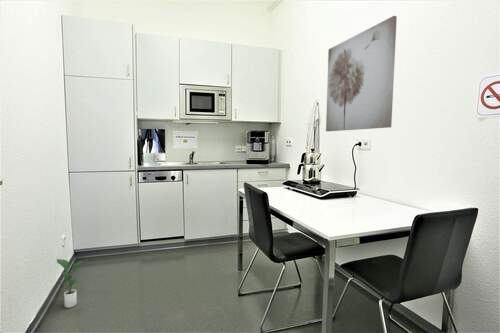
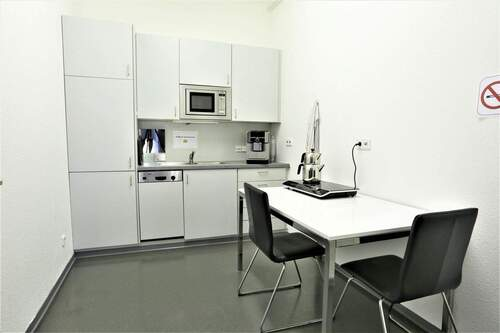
- wall art (355, 83)
- potted plant (70, 282)
